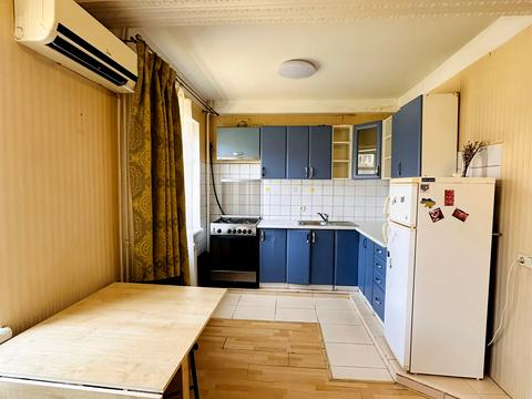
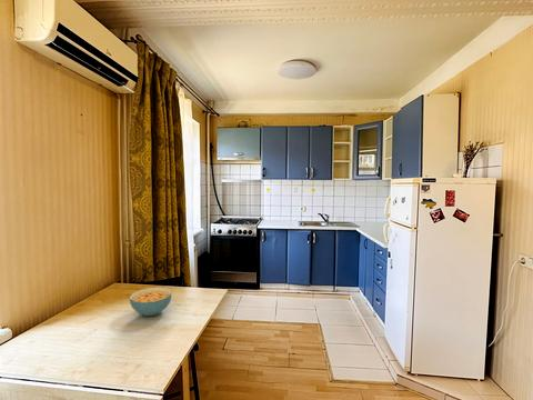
+ cereal bowl (151, 303)
